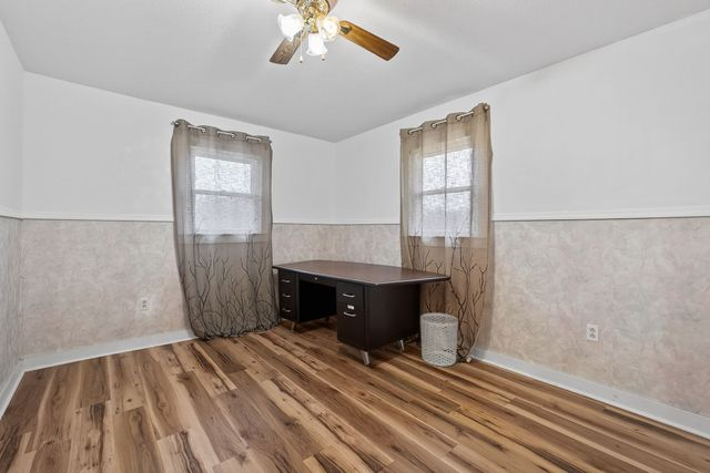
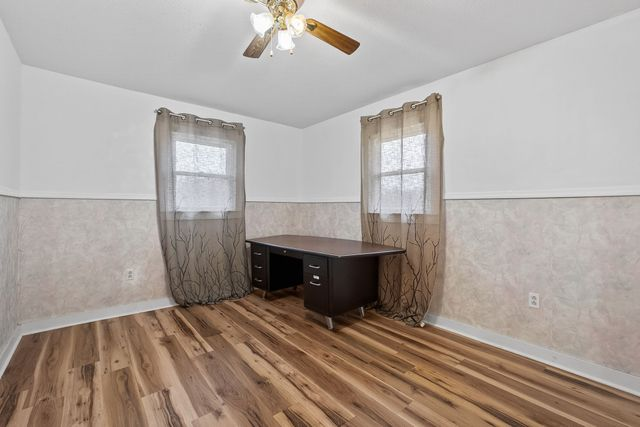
- waste bin (438, 338)
